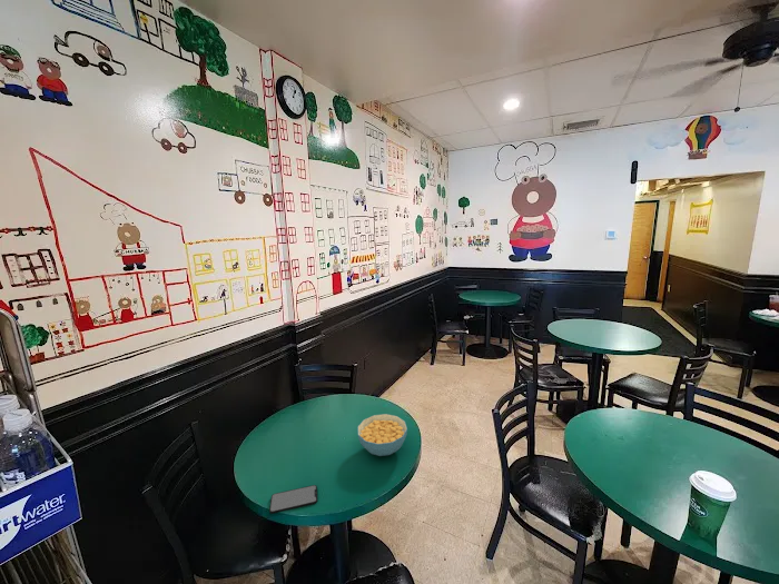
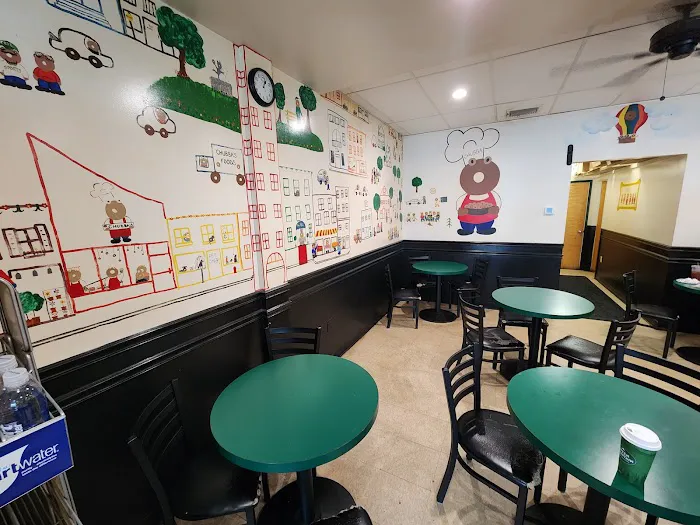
- cereal bowl (382, 438)
- smartphone (294, 498)
